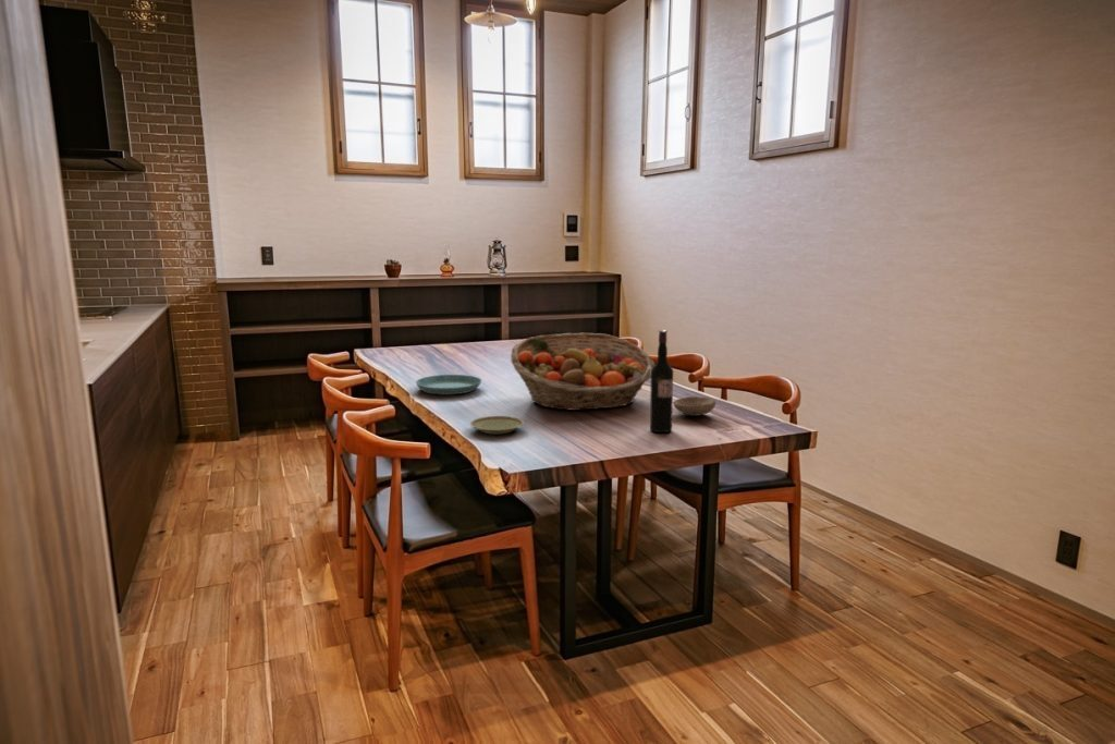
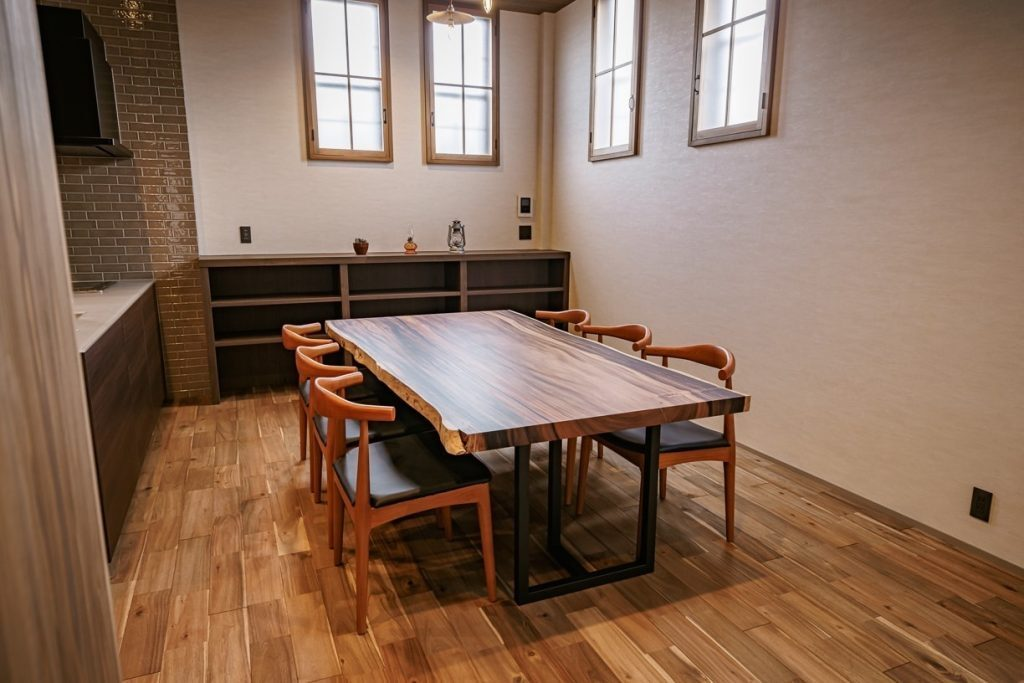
- saucer (449, 385)
- bowl (694, 406)
- plate (497, 426)
- fruit basket (581, 369)
- wine bottle (662, 380)
